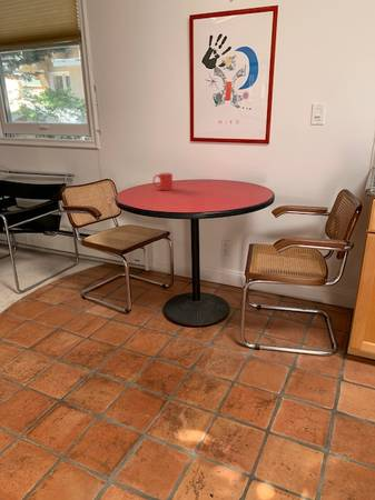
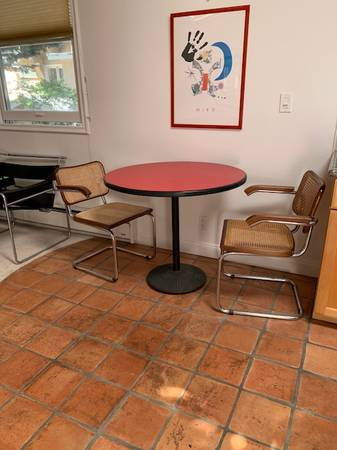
- mug (162, 181)
